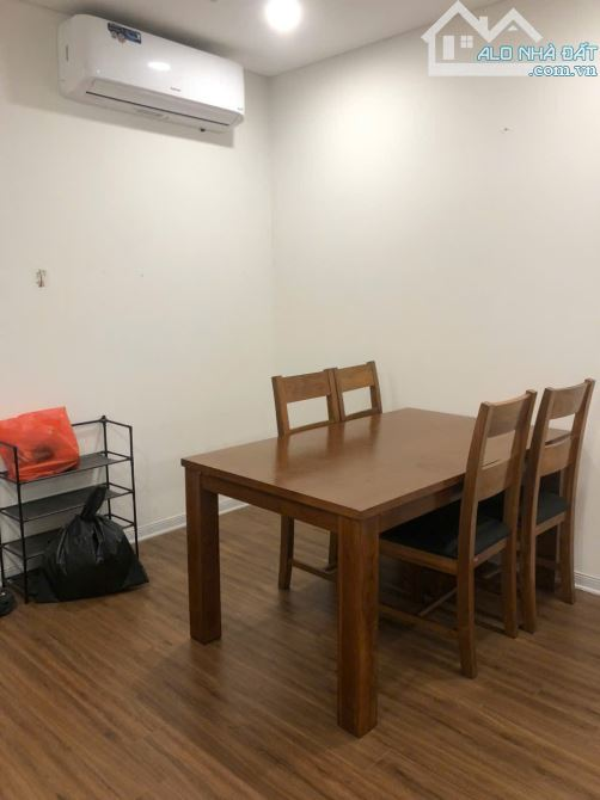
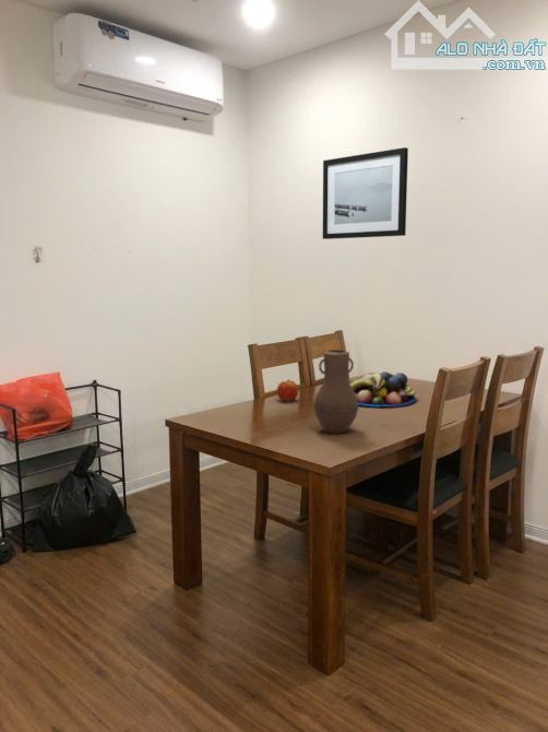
+ apple (287, 389)
+ wall art (362, 196)
+ vase (335, 391)
+ fruit bowl (377, 385)
